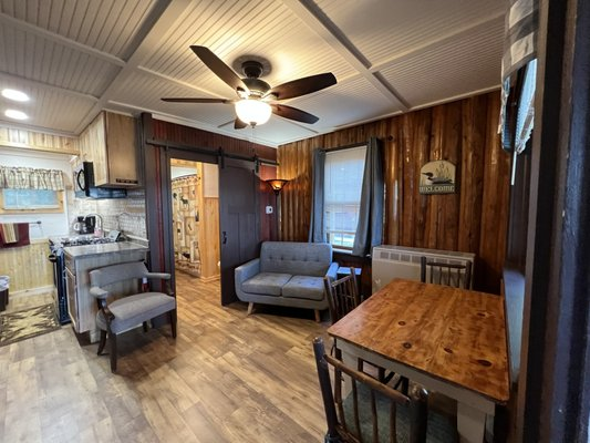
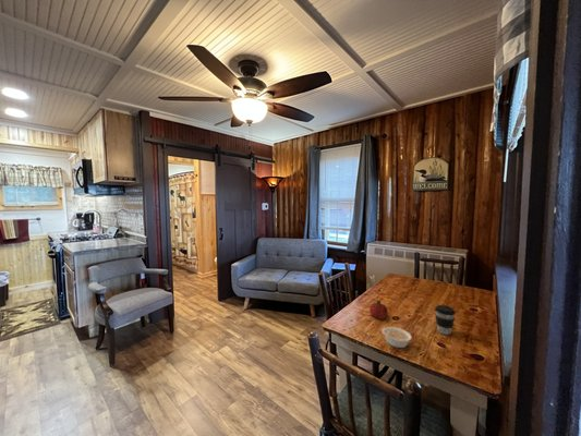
+ legume (397, 337)
+ fruit (378, 307)
+ coffee cup (444, 319)
